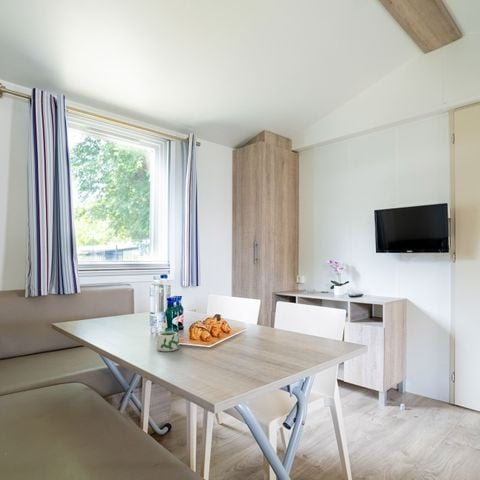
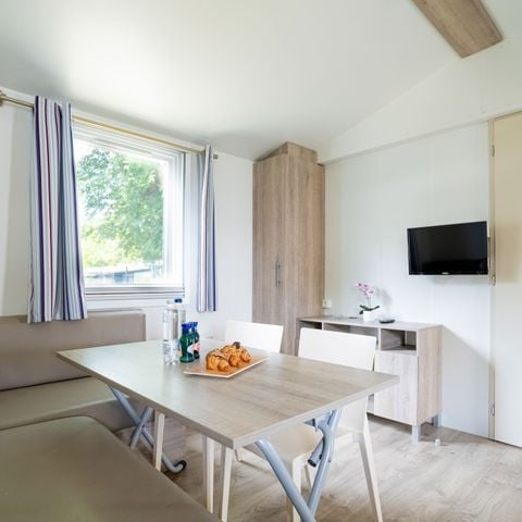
- mug (170, 340)
